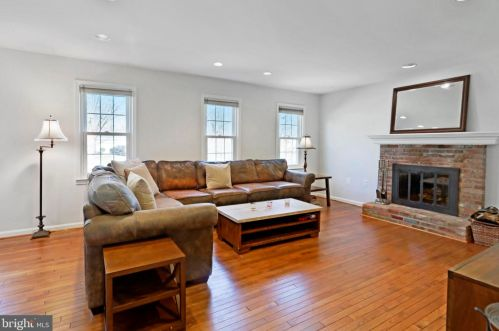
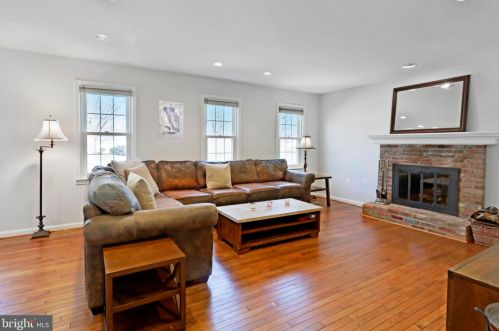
+ wall art (171, 120)
